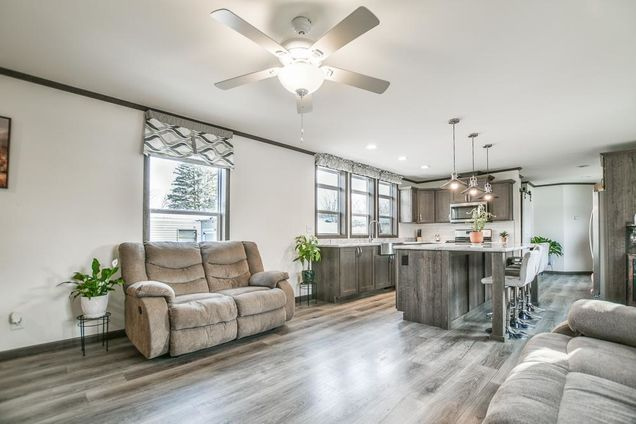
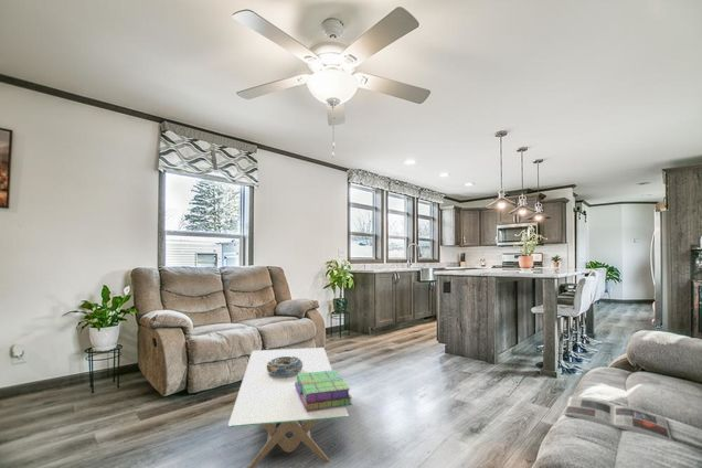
+ magazine (614, 414)
+ coffee table (288, 401)
+ stack of books (321, 387)
+ decorative bowl (285, 365)
